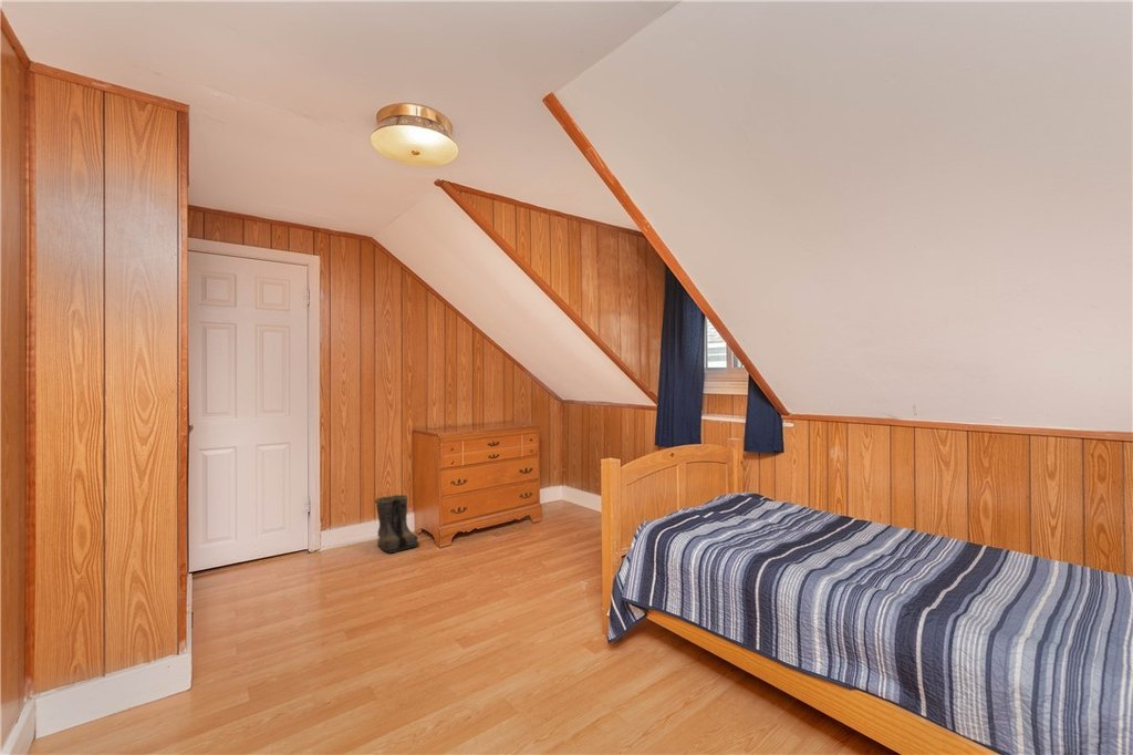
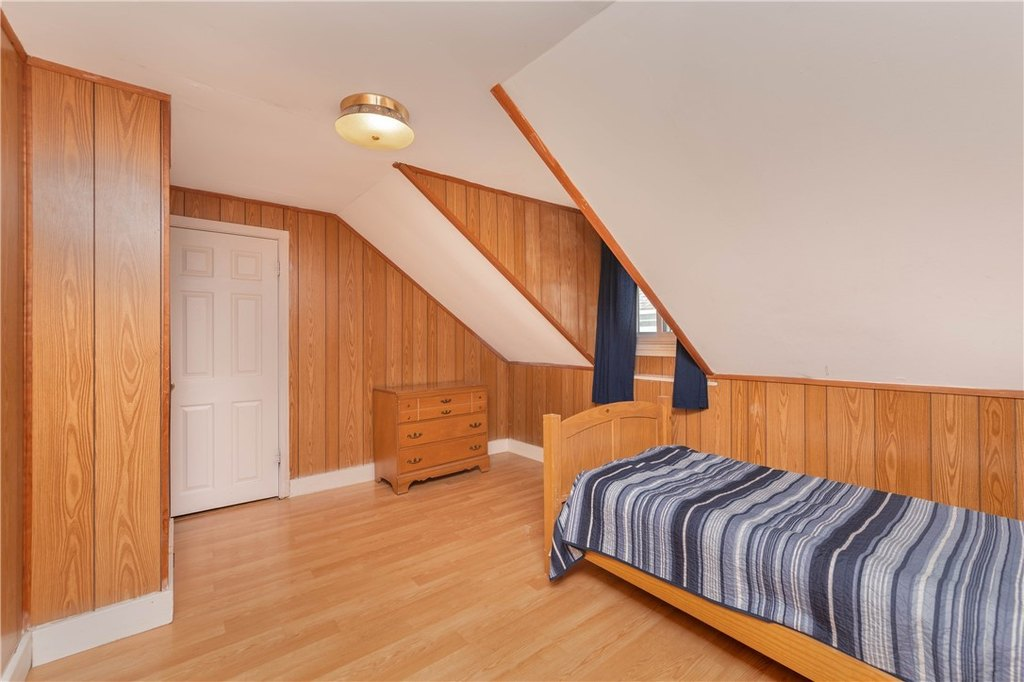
- boots (395, 521)
